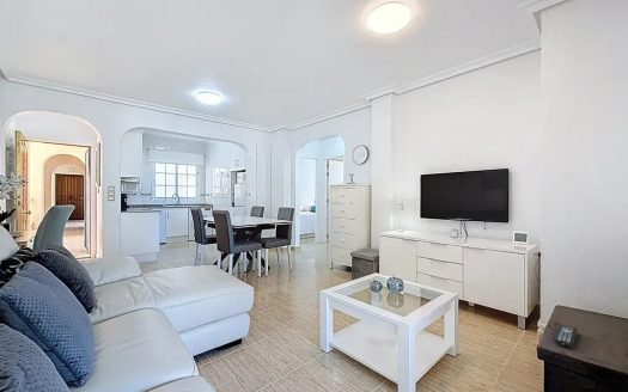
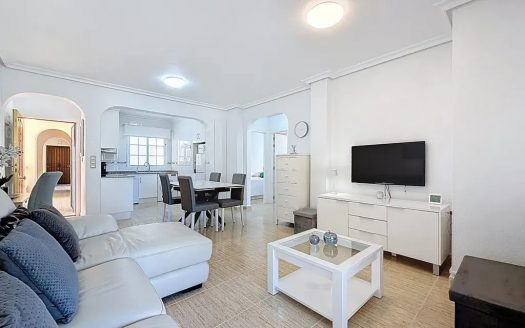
- remote control (566, 335)
